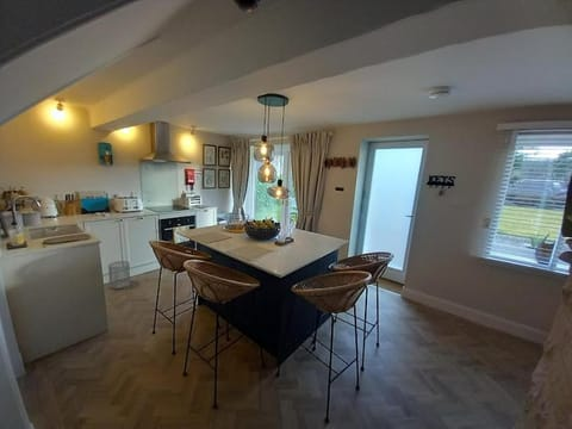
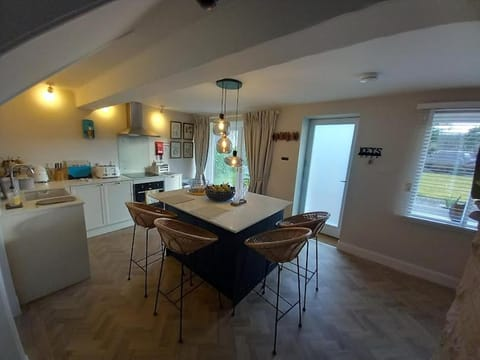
- wastebasket (119, 274)
